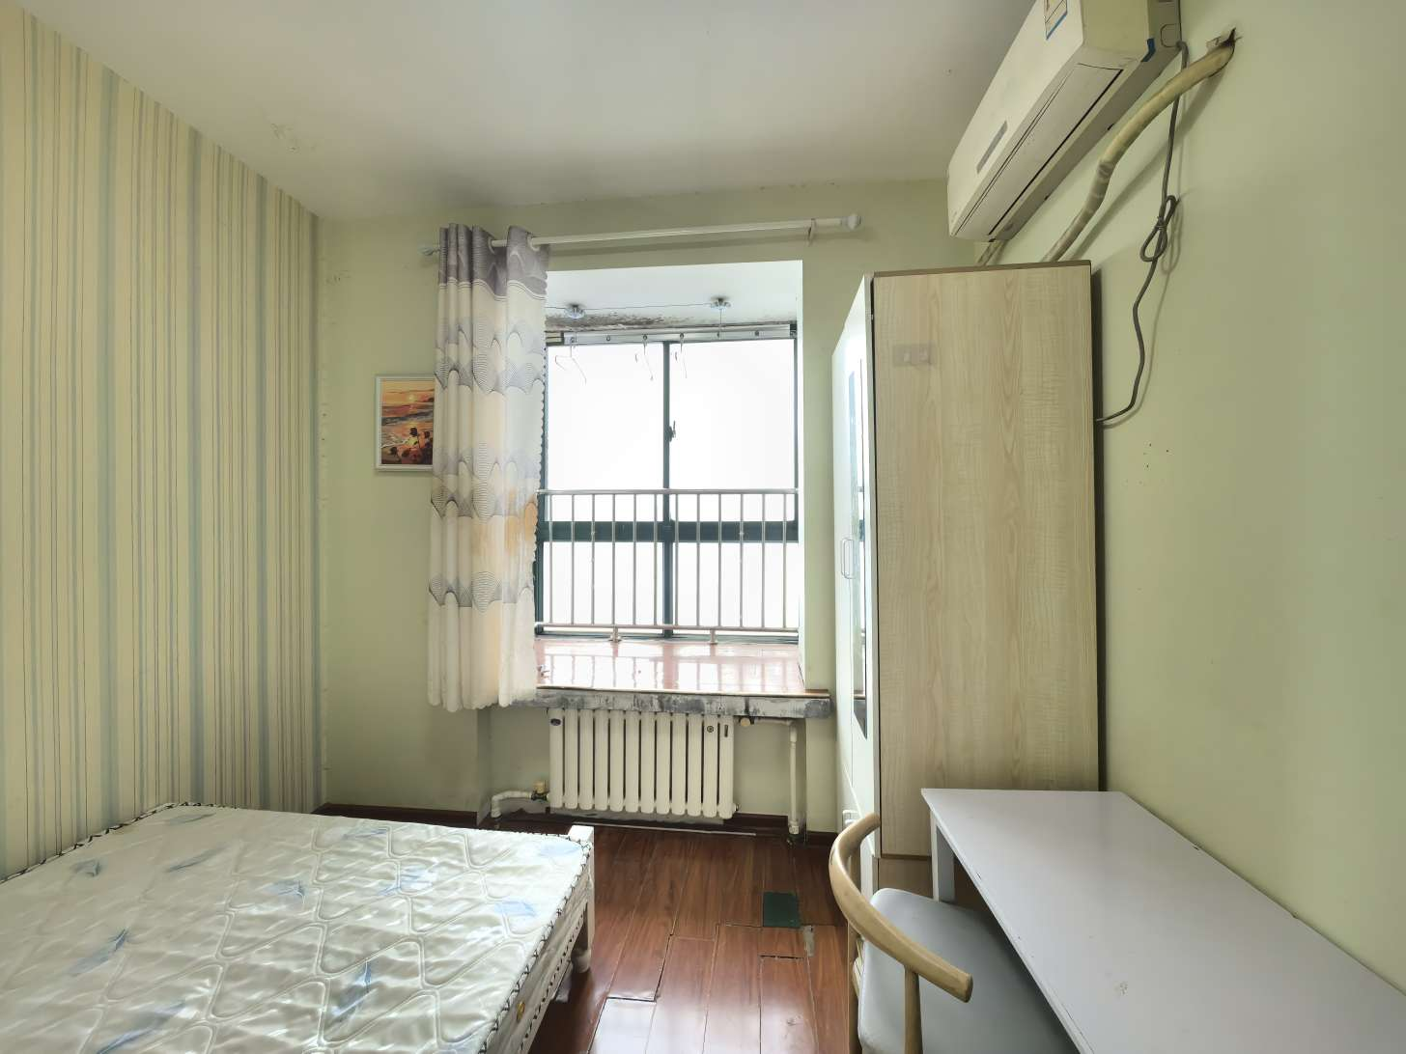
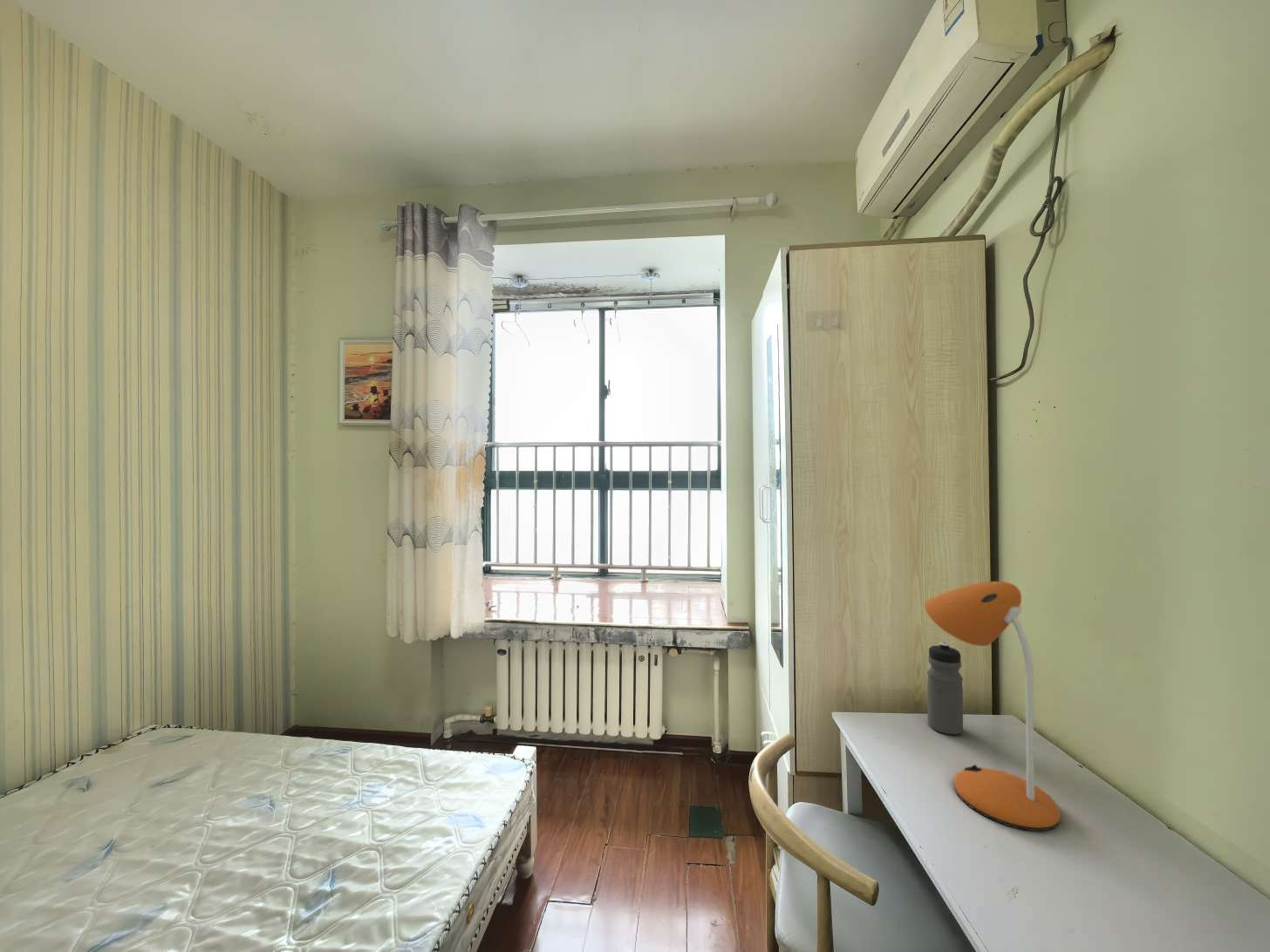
+ water bottle (945, 685)
+ desk lamp (985, 645)
